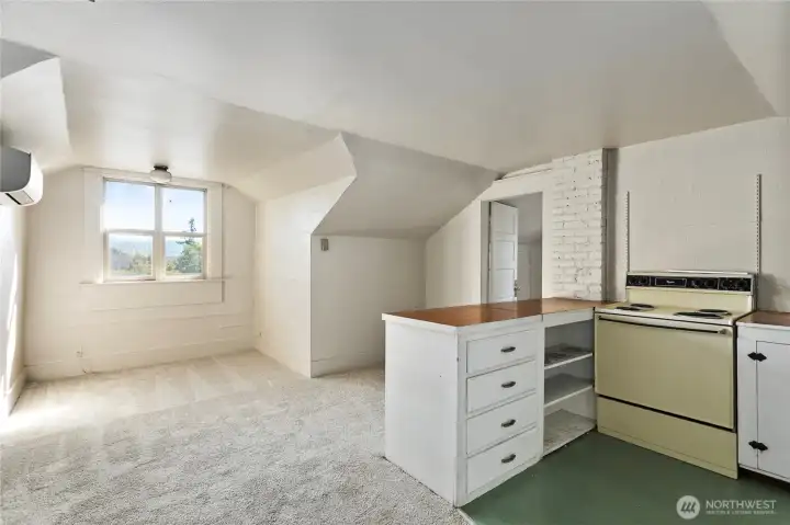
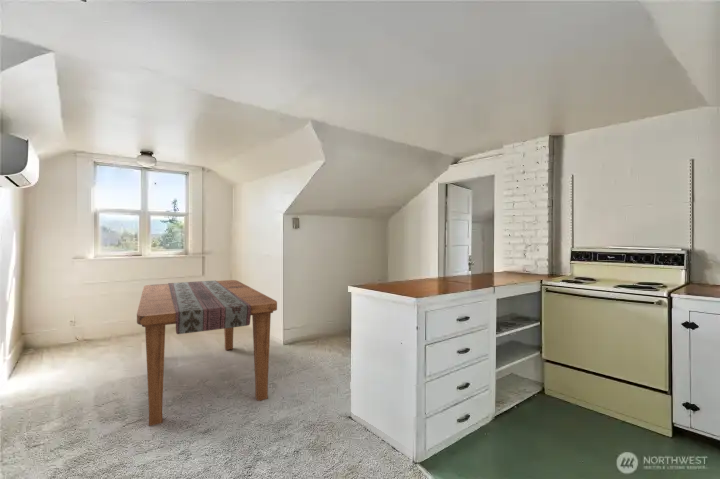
+ dining table (200, 331)
